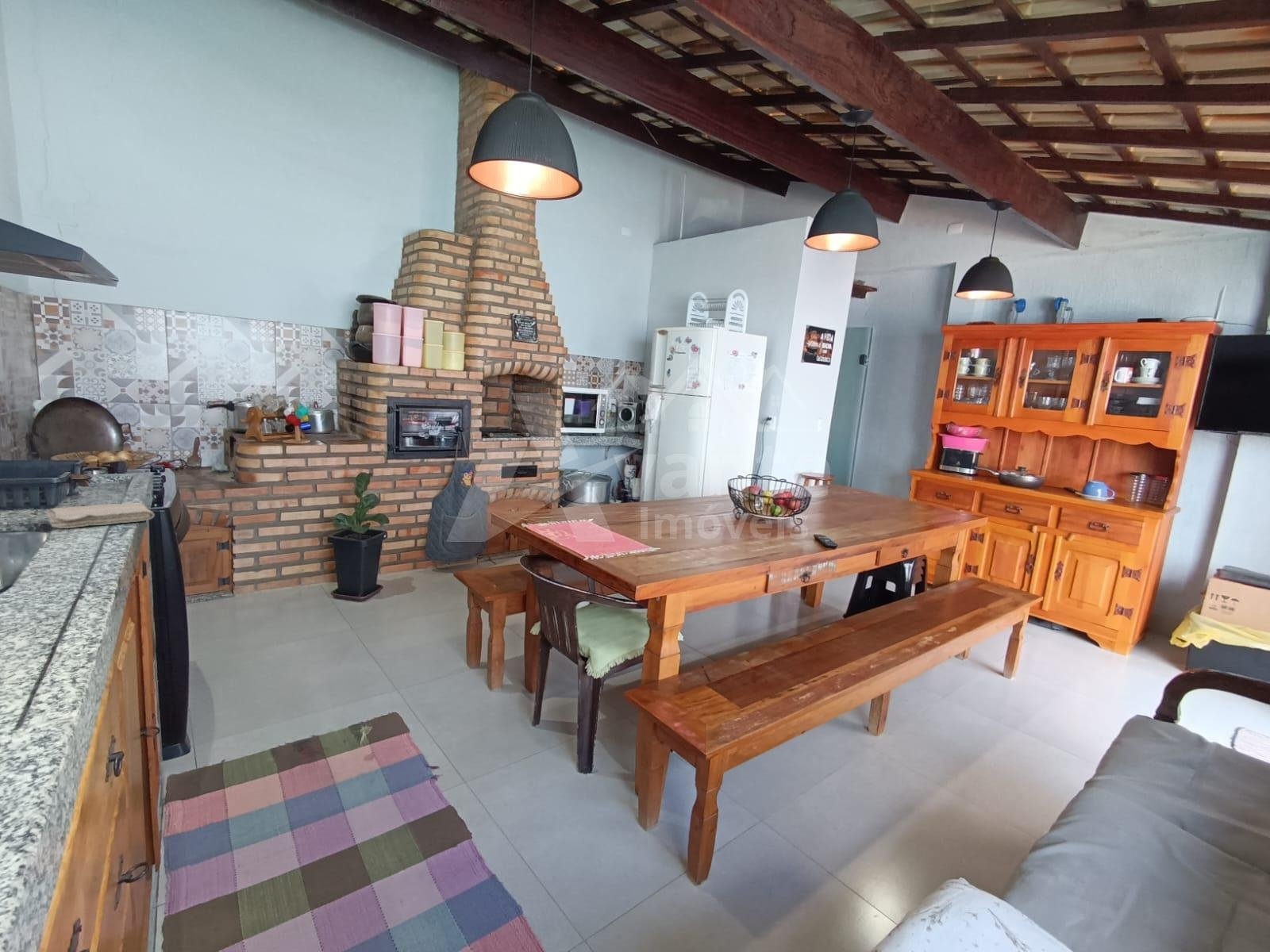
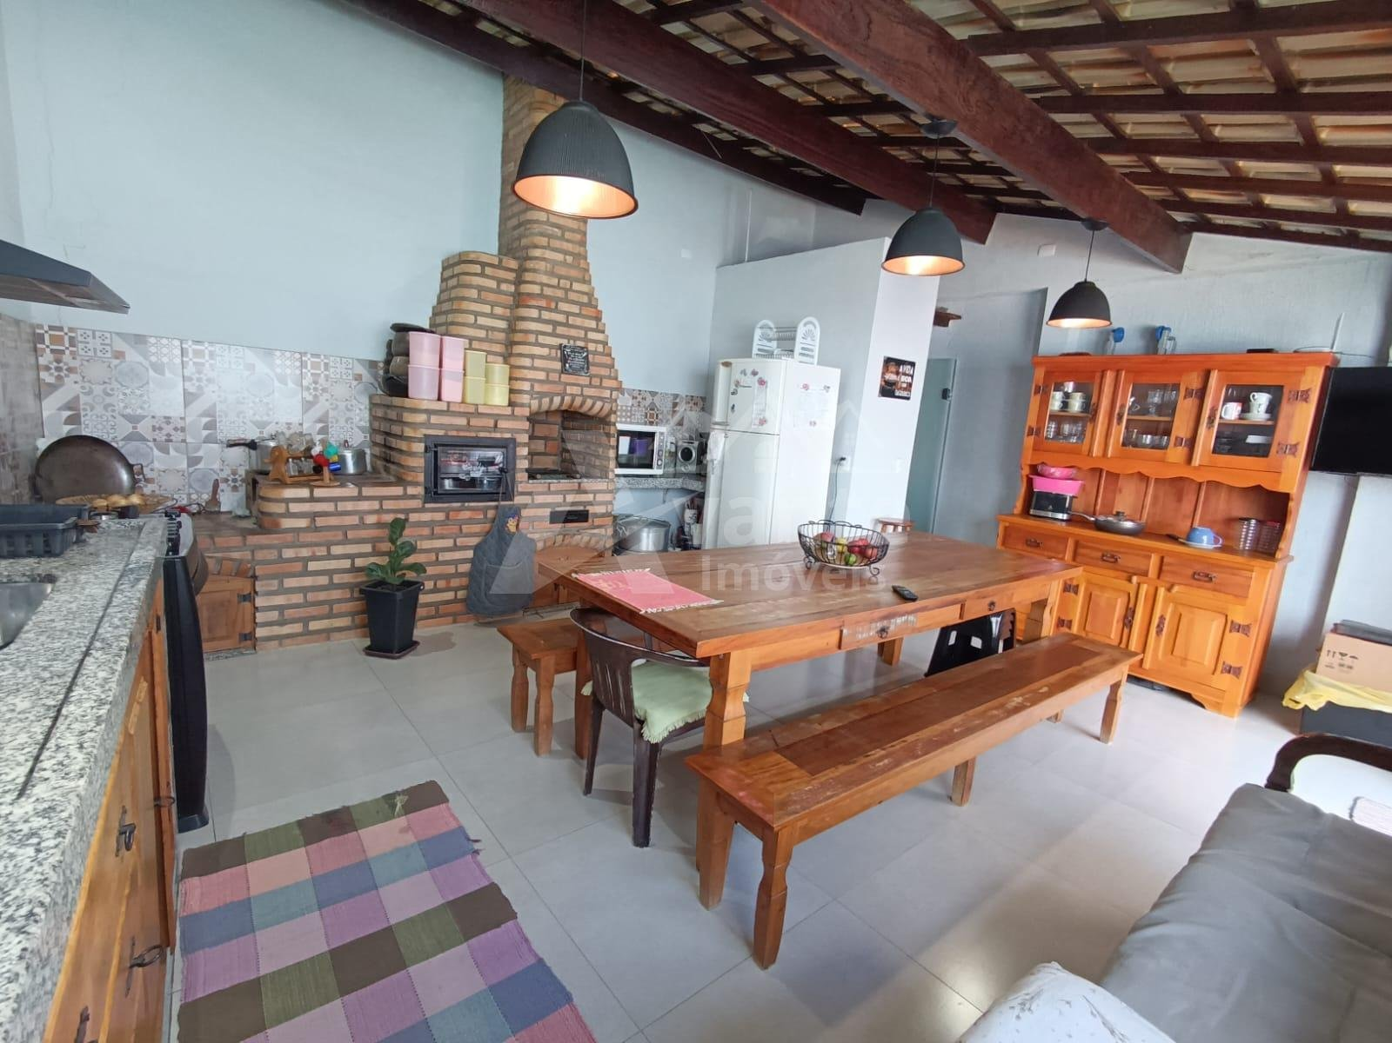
- washcloth (101, 513)
